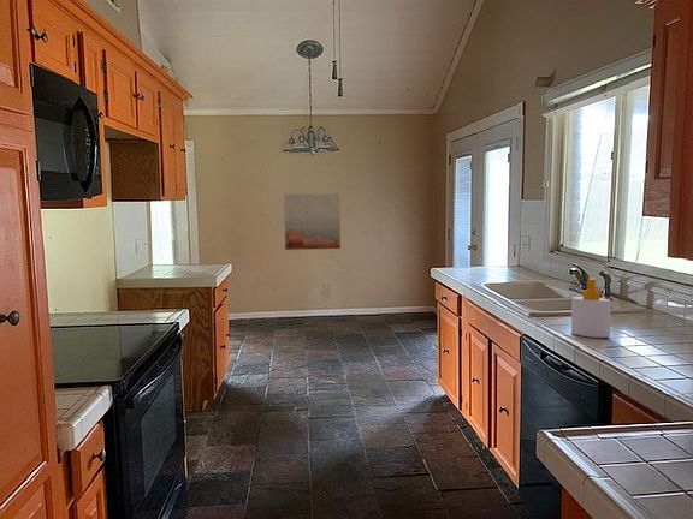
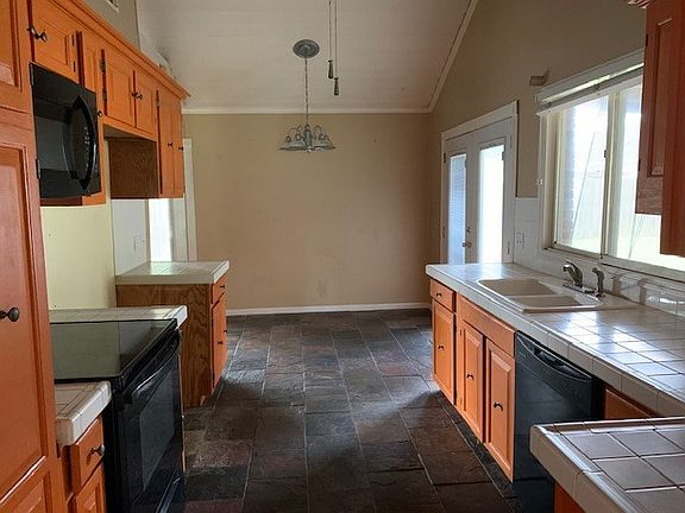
- soap bottle (591, 306)
- wall art (312, 221)
